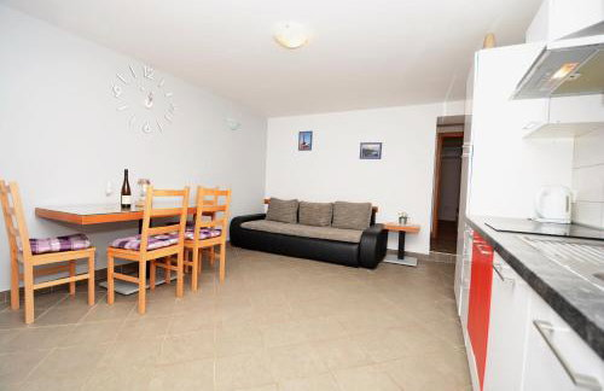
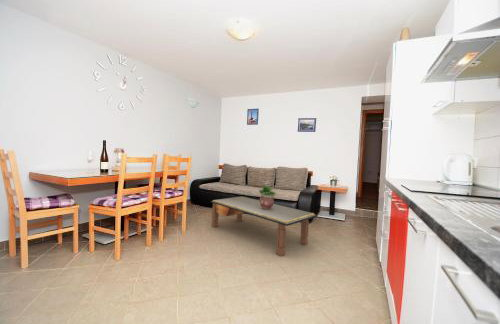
+ potted plant (267, 196)
+ coffee table (260, 217)
